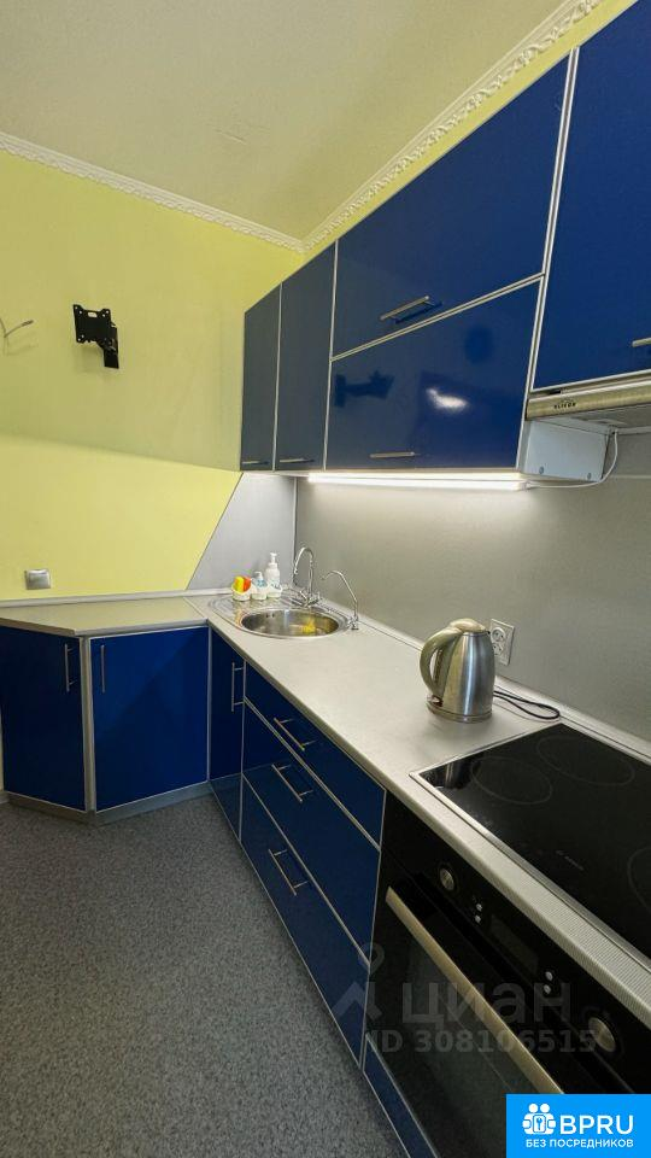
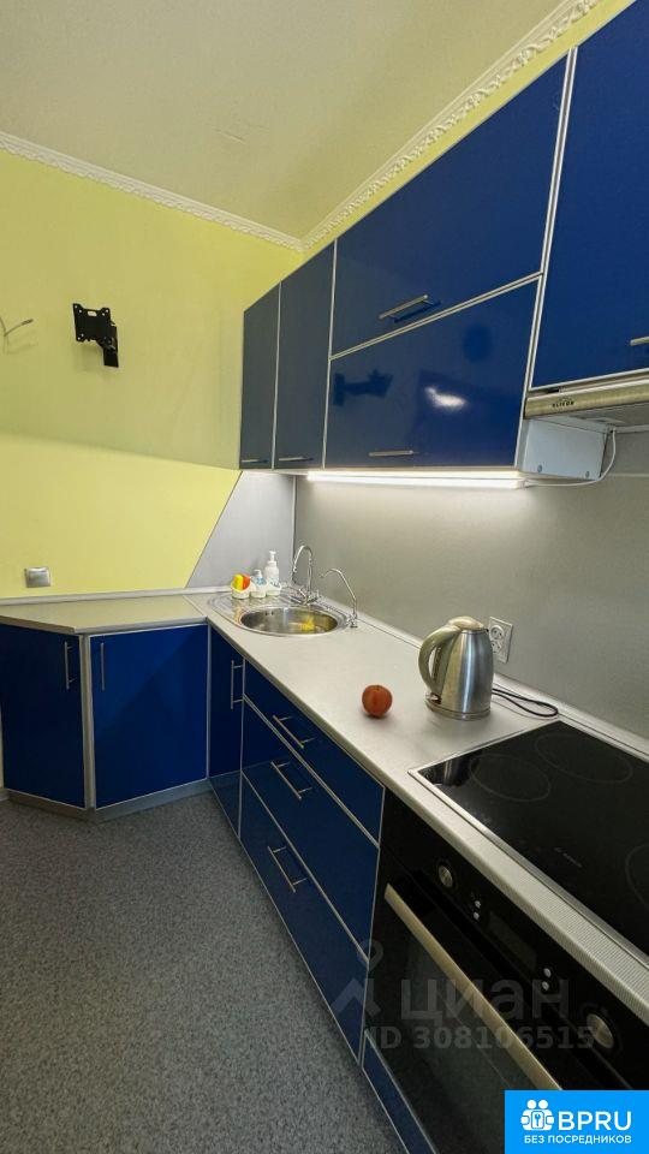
+ apple (376, 700)
